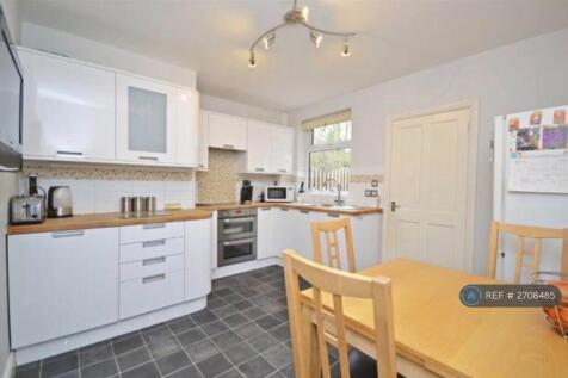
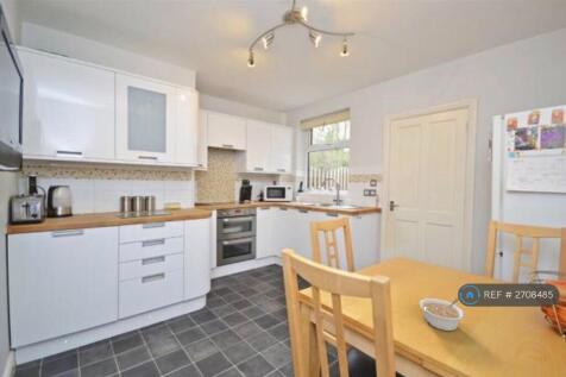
+ legume (440, 313)
